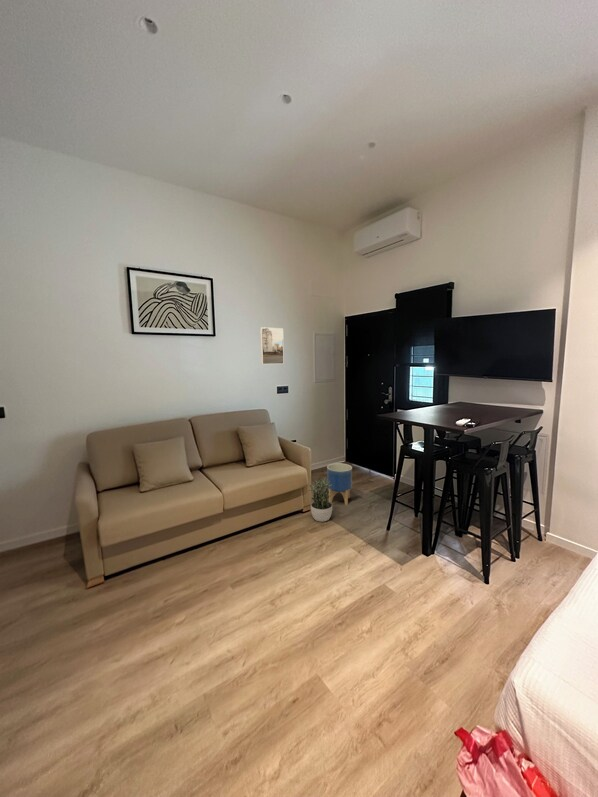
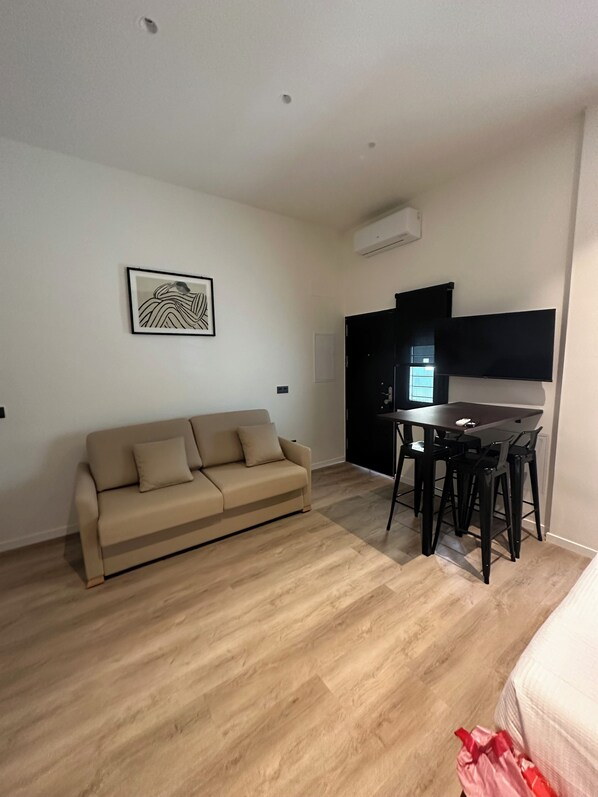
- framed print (272, 346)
- potted plant (319, 497)
- planter (339, 483)
